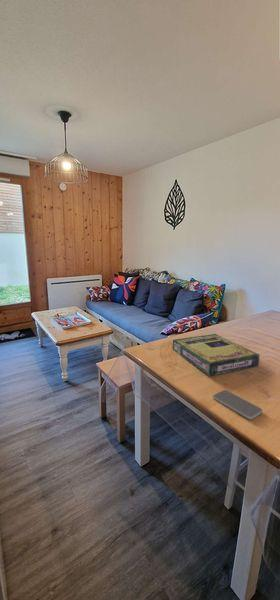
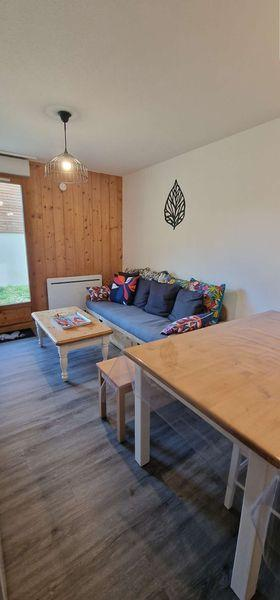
- video game box (212, 351)
- smartphone (236, 403)
